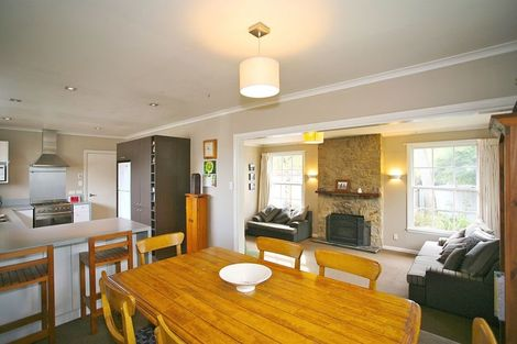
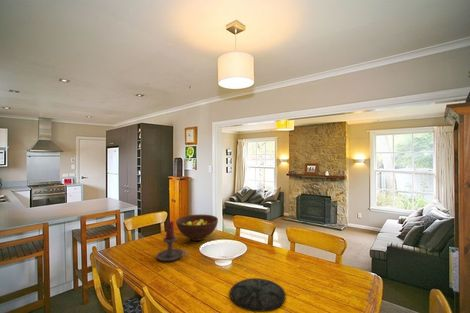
+ candle holder (173, 239)
+ plate (257, 289)
+ fruit bowl (197, 228)
